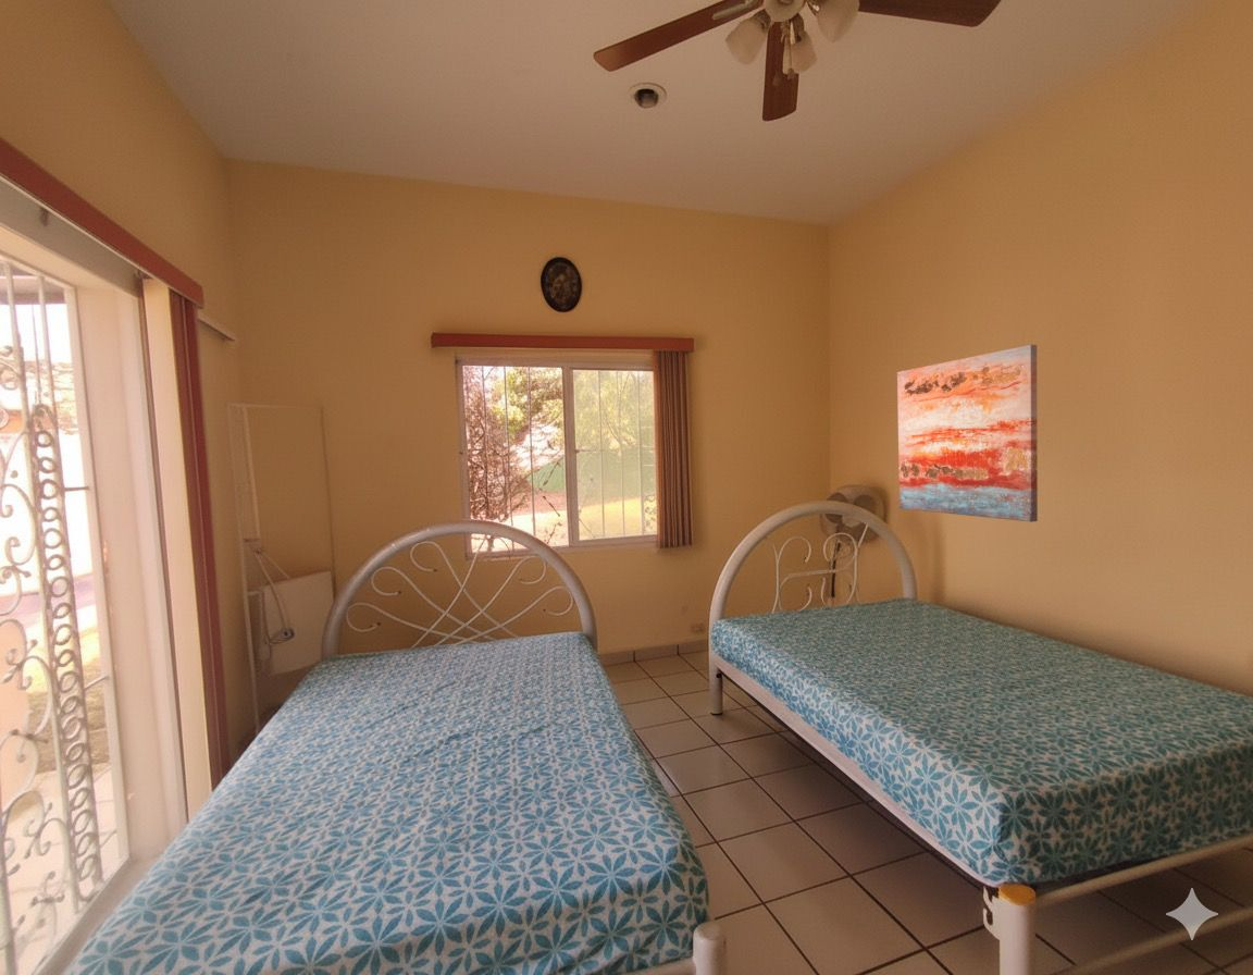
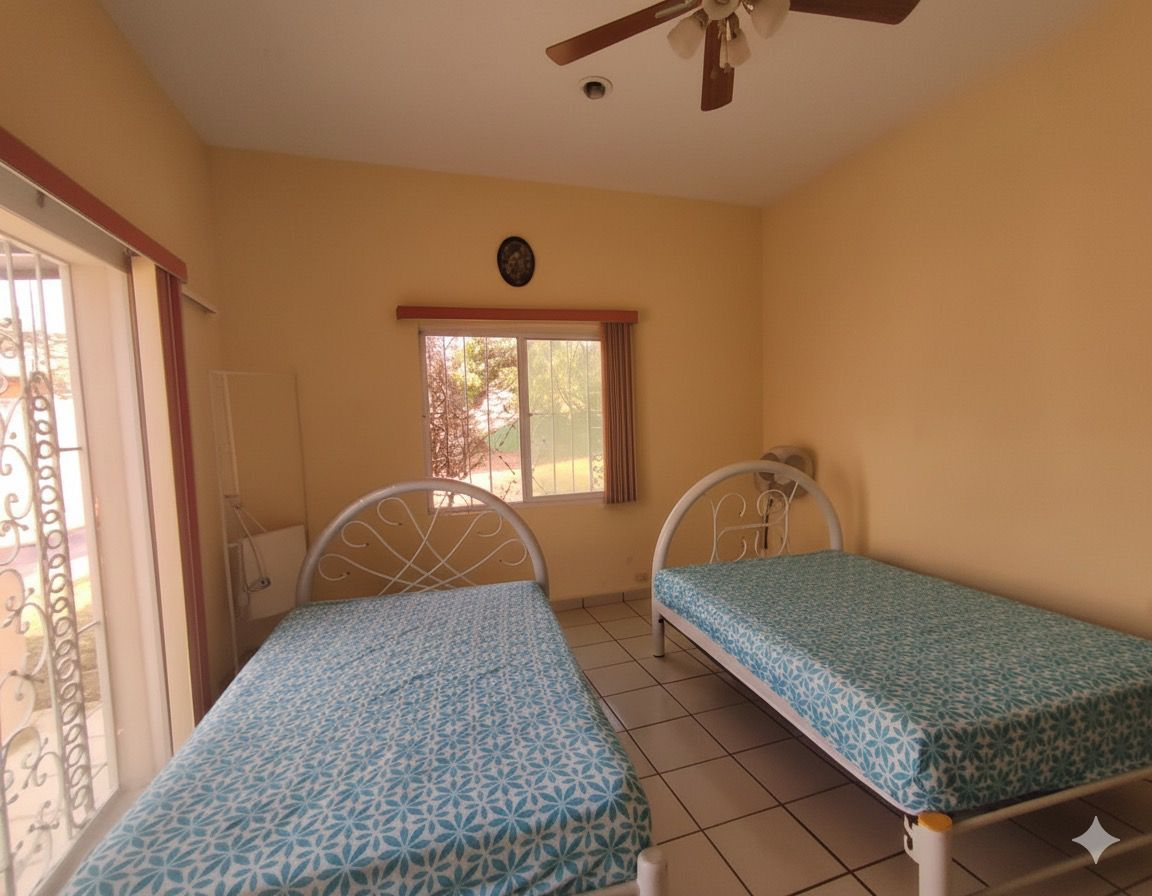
- wall art (958, 437)
